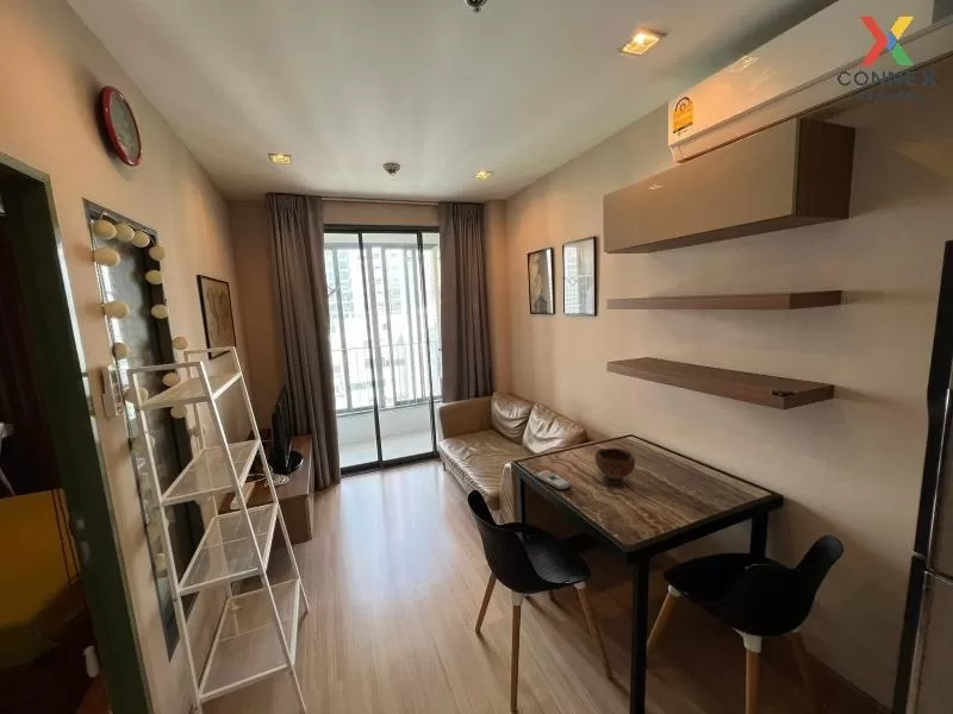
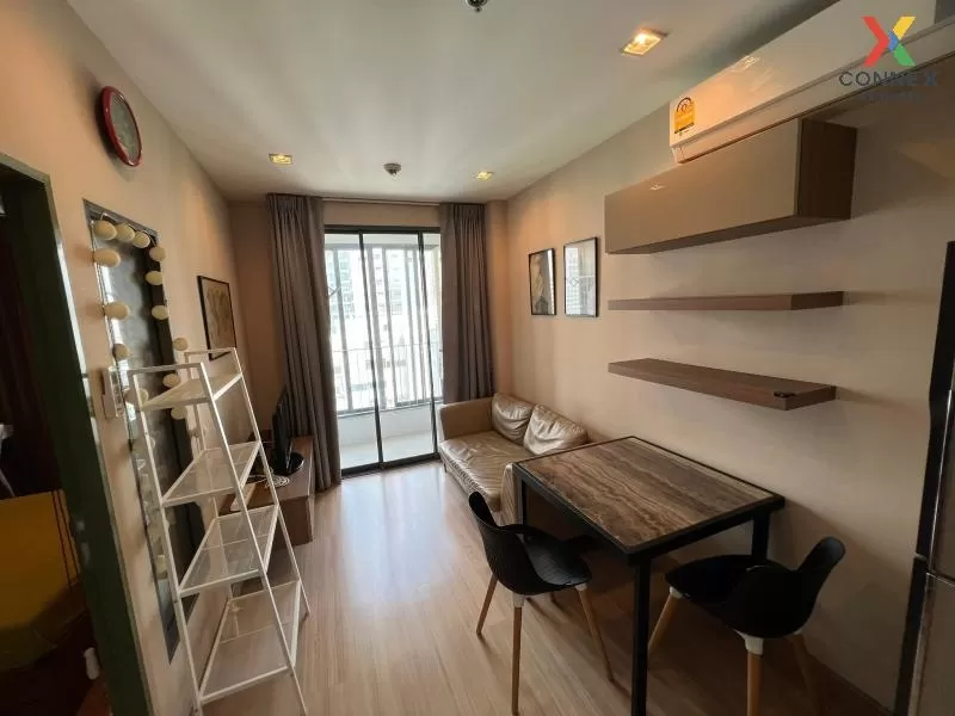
- bowl (615, 466)
- remote control (553, 480)
